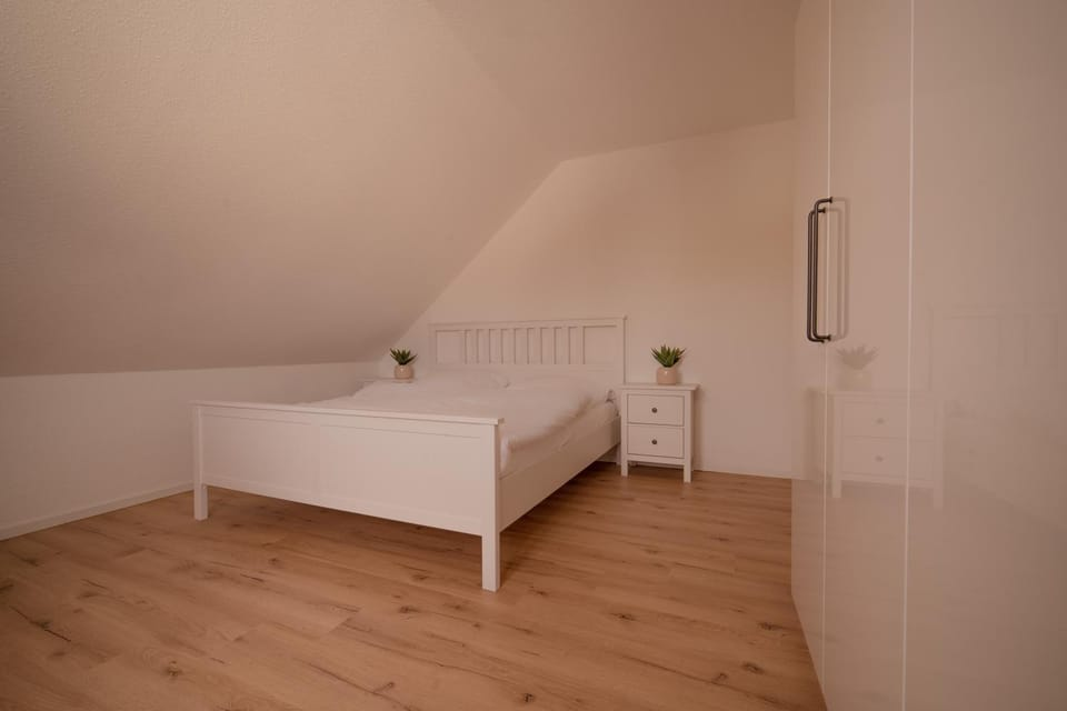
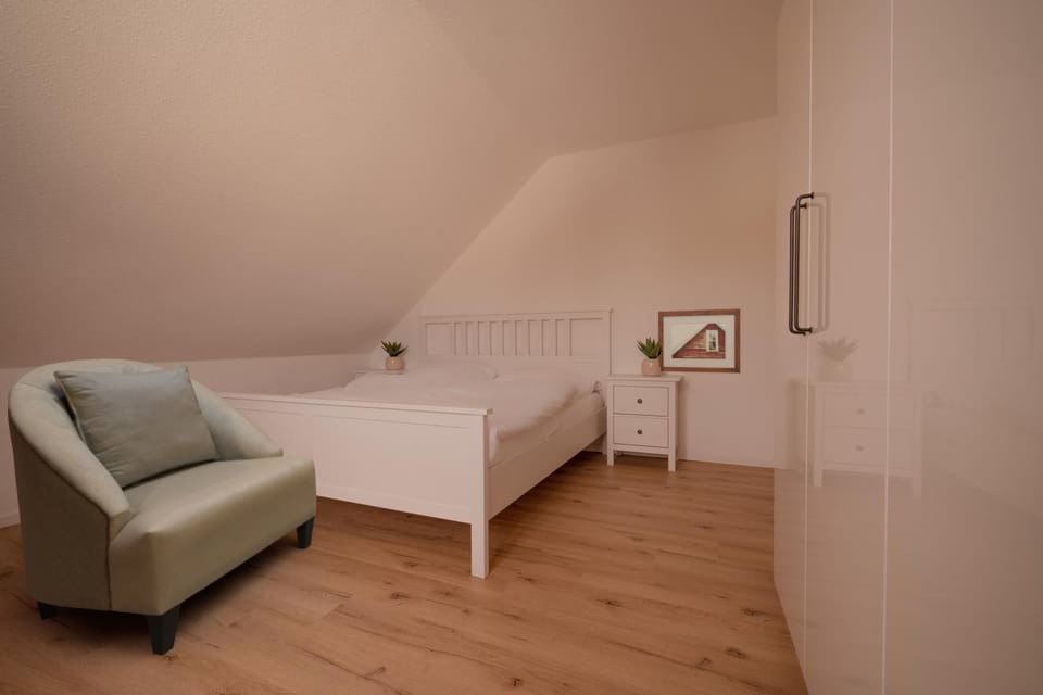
+ armchair (172, 470)
+ picture frame (698, 341)
